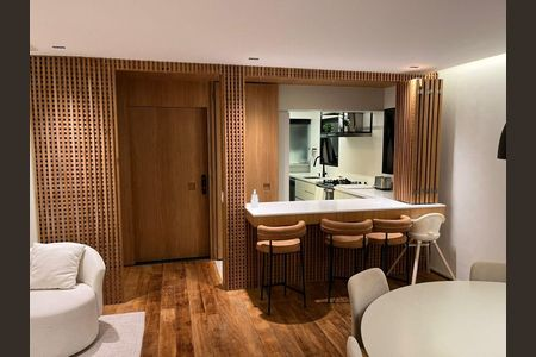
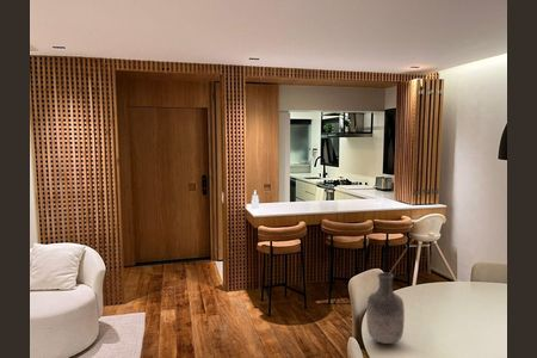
+ vase (384, 307)
